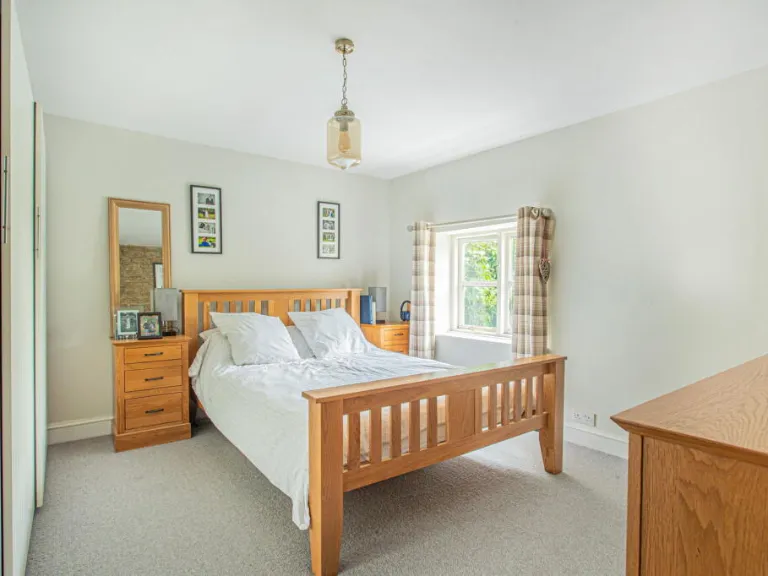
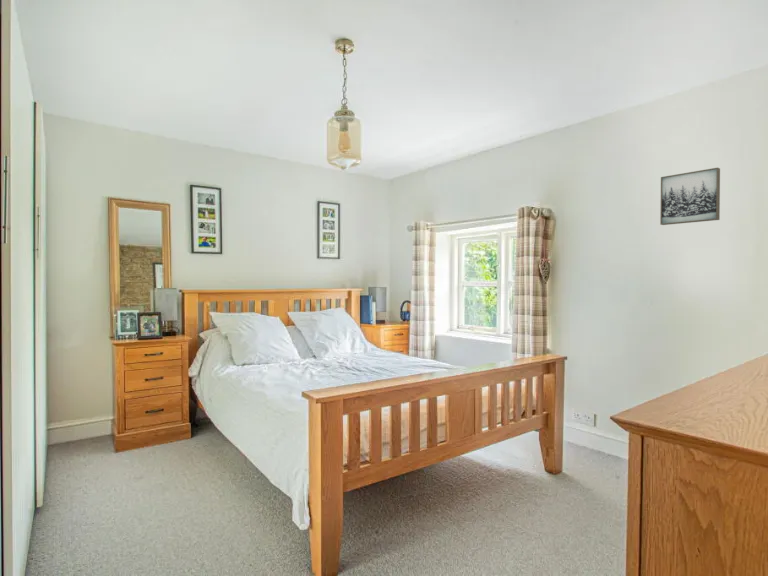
+ wall art (689, 197)
